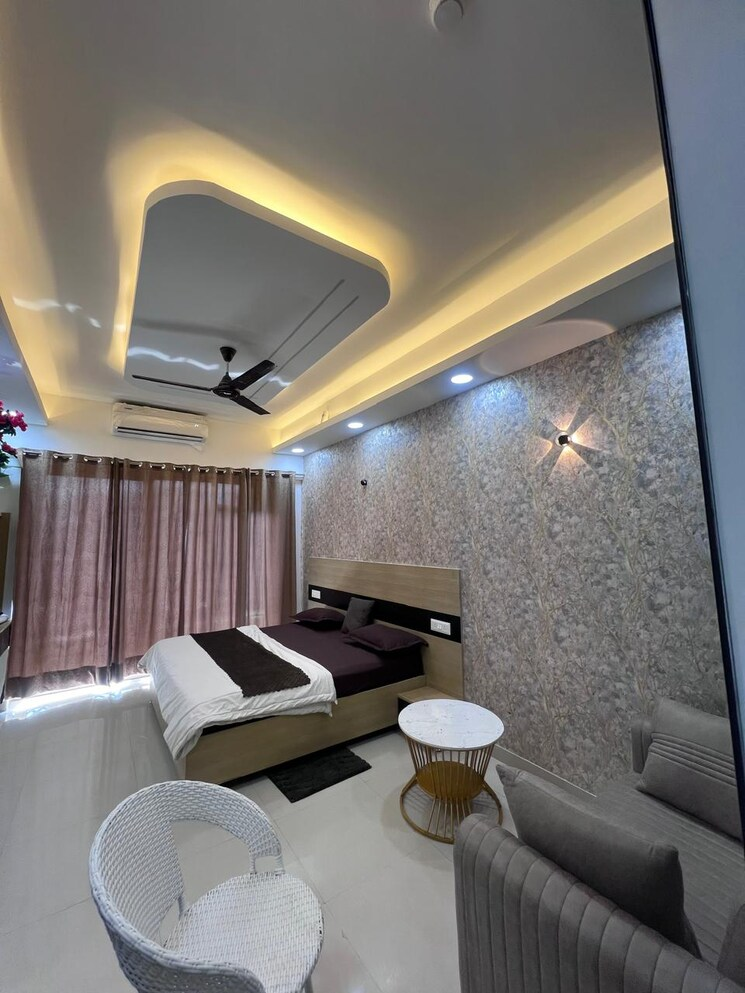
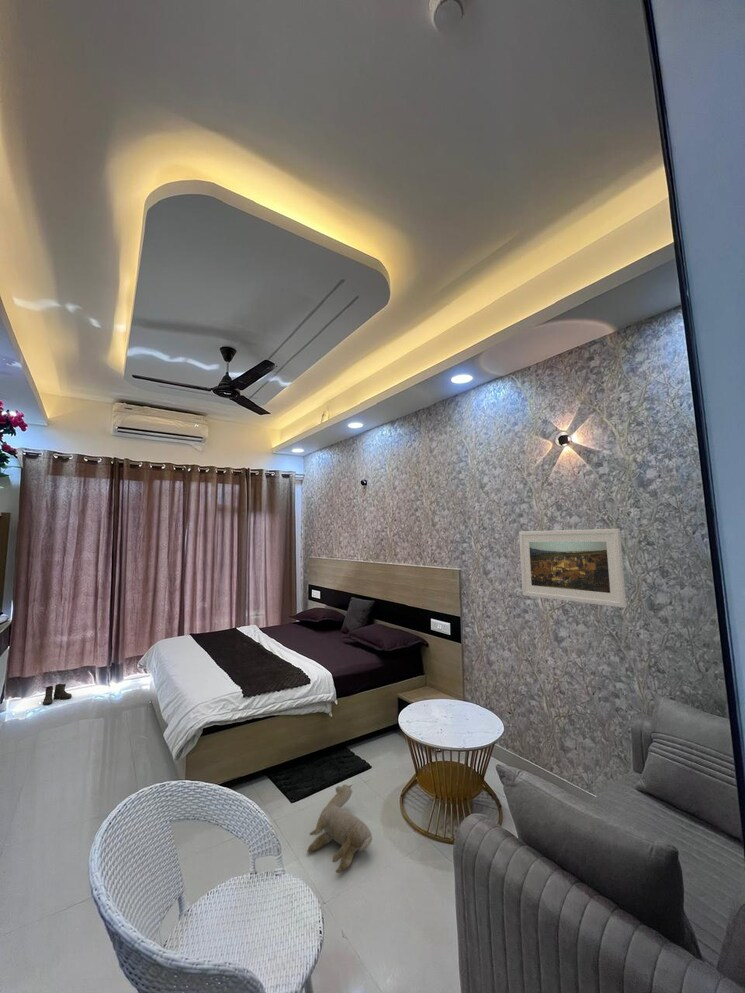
+ plush toy (342, 822)
+ boots (55, 693)
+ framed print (566, 565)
